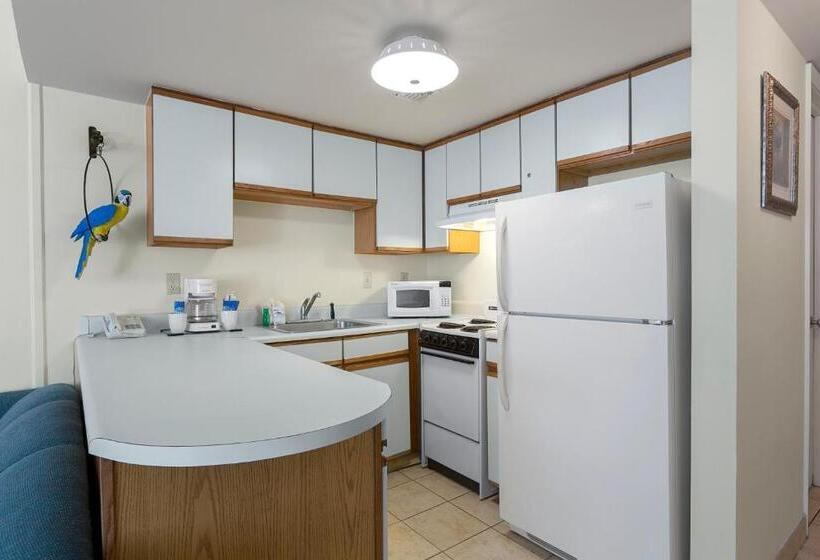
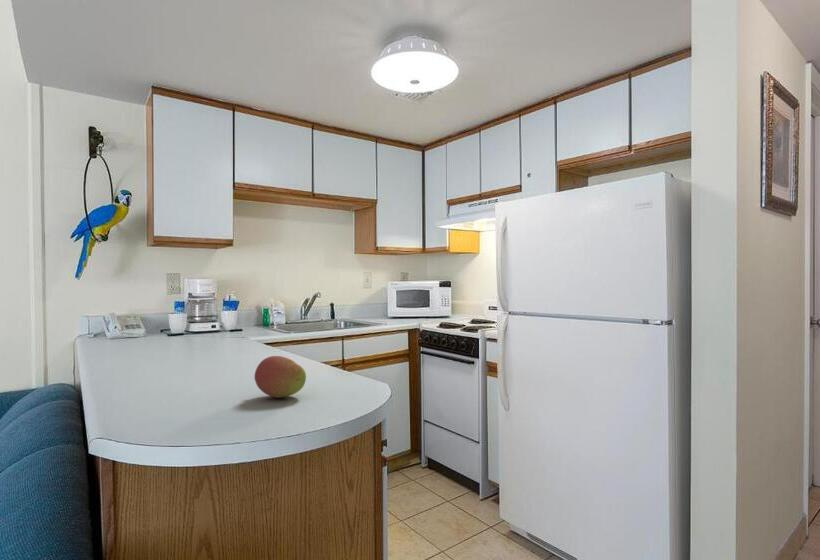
+ fruit (279, 376)
